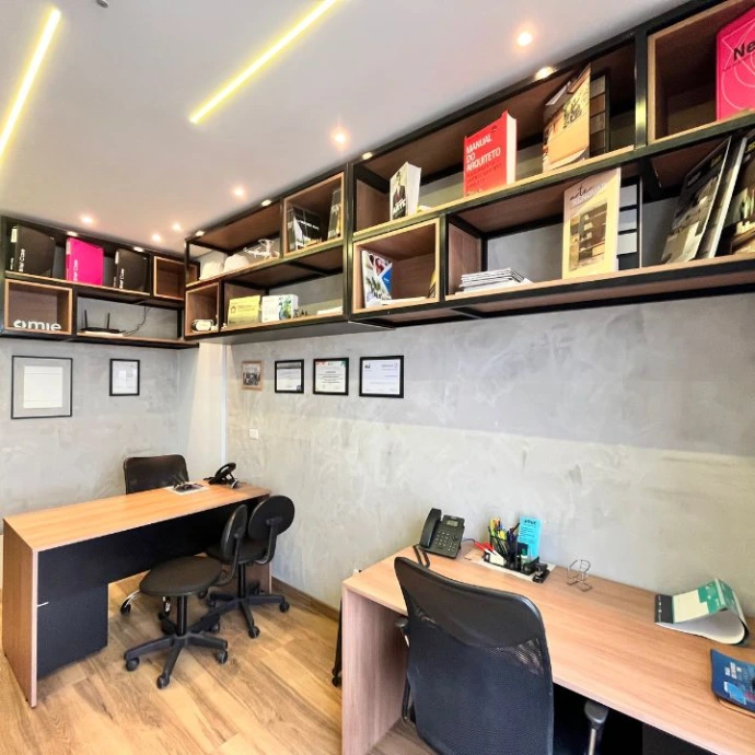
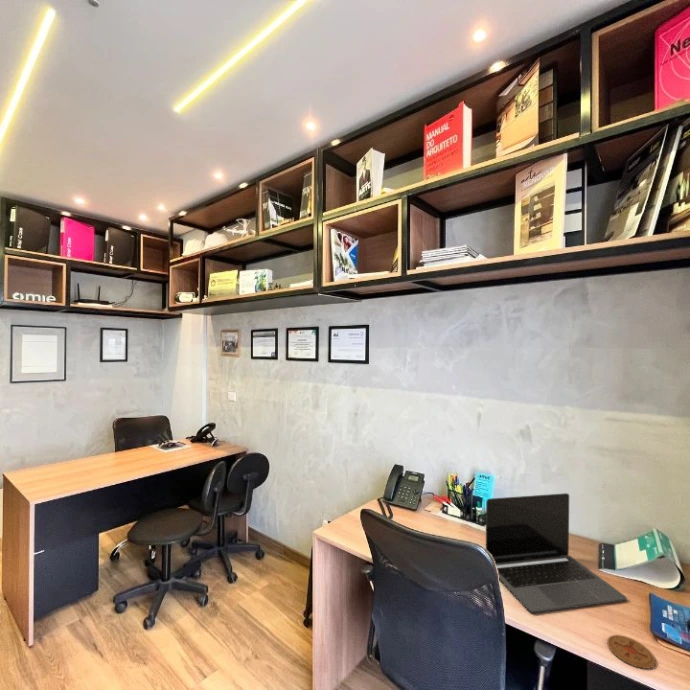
+ coaster (630, 650)
+ laptop (552, 546)
